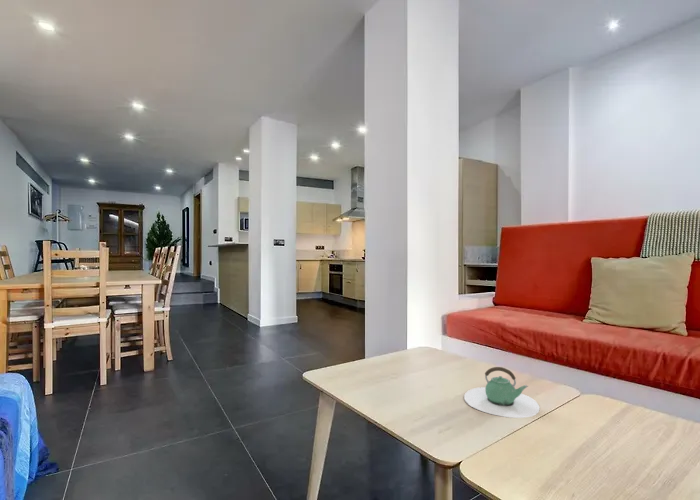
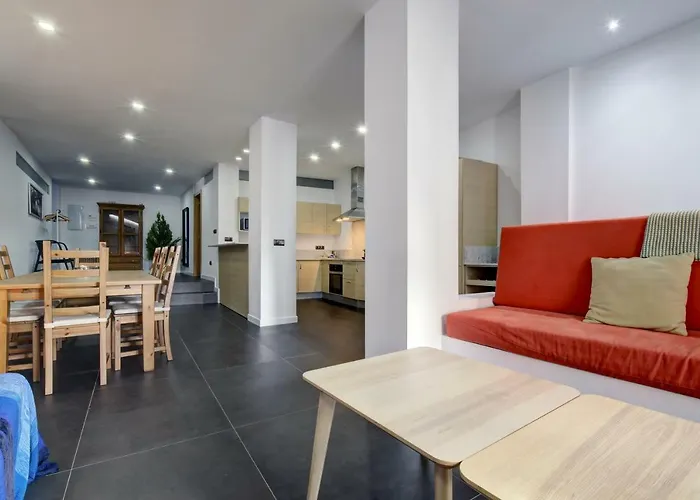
- teapot (500, 384)
